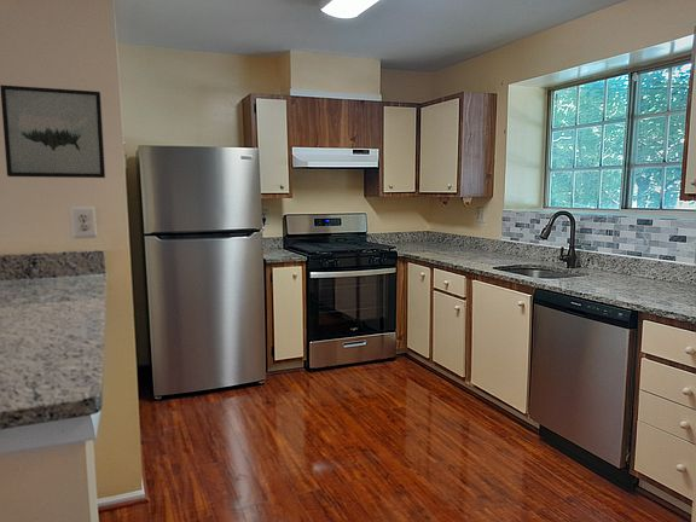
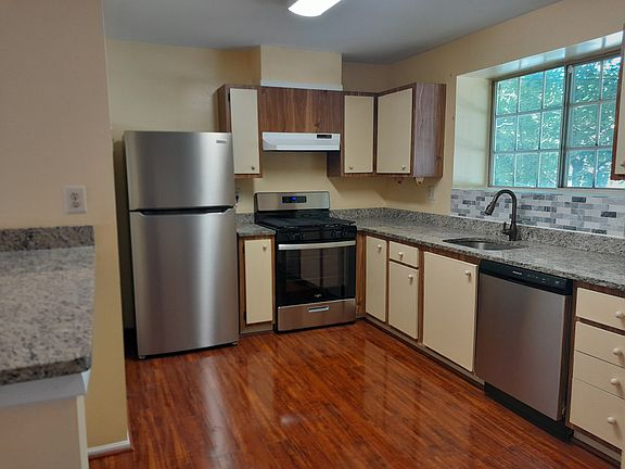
- wall art (54, 133)
